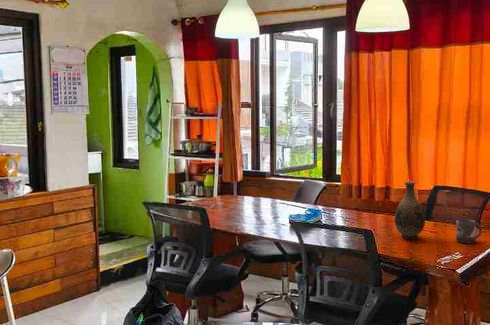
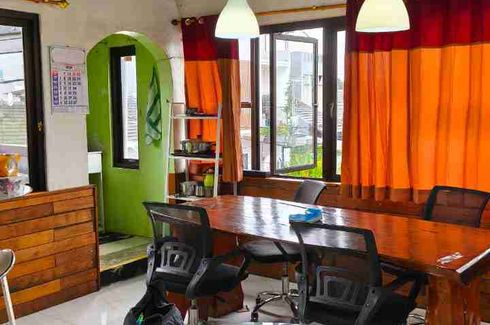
- mug (468, 230)
- vase (409, 210)
